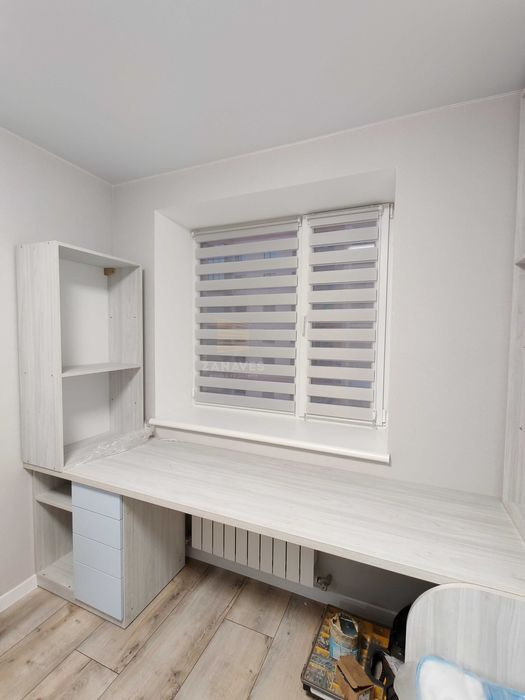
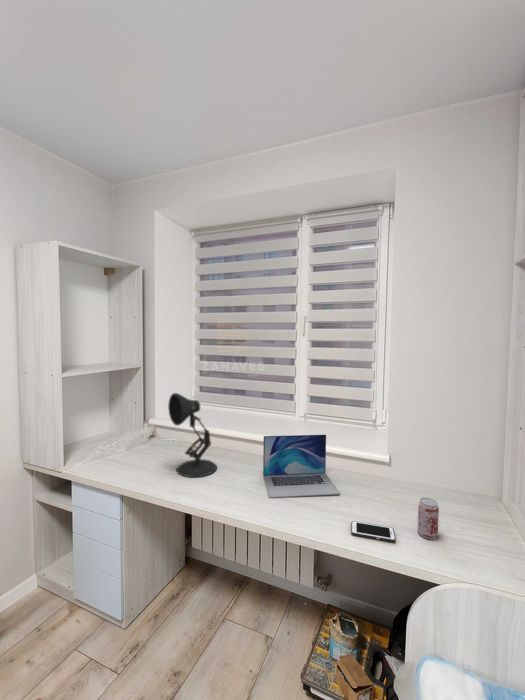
+ cell phone (372, 531)
+ beverage can (428, 517)
+ desk lamp (195, 430)
+ laptop (299, 463)
